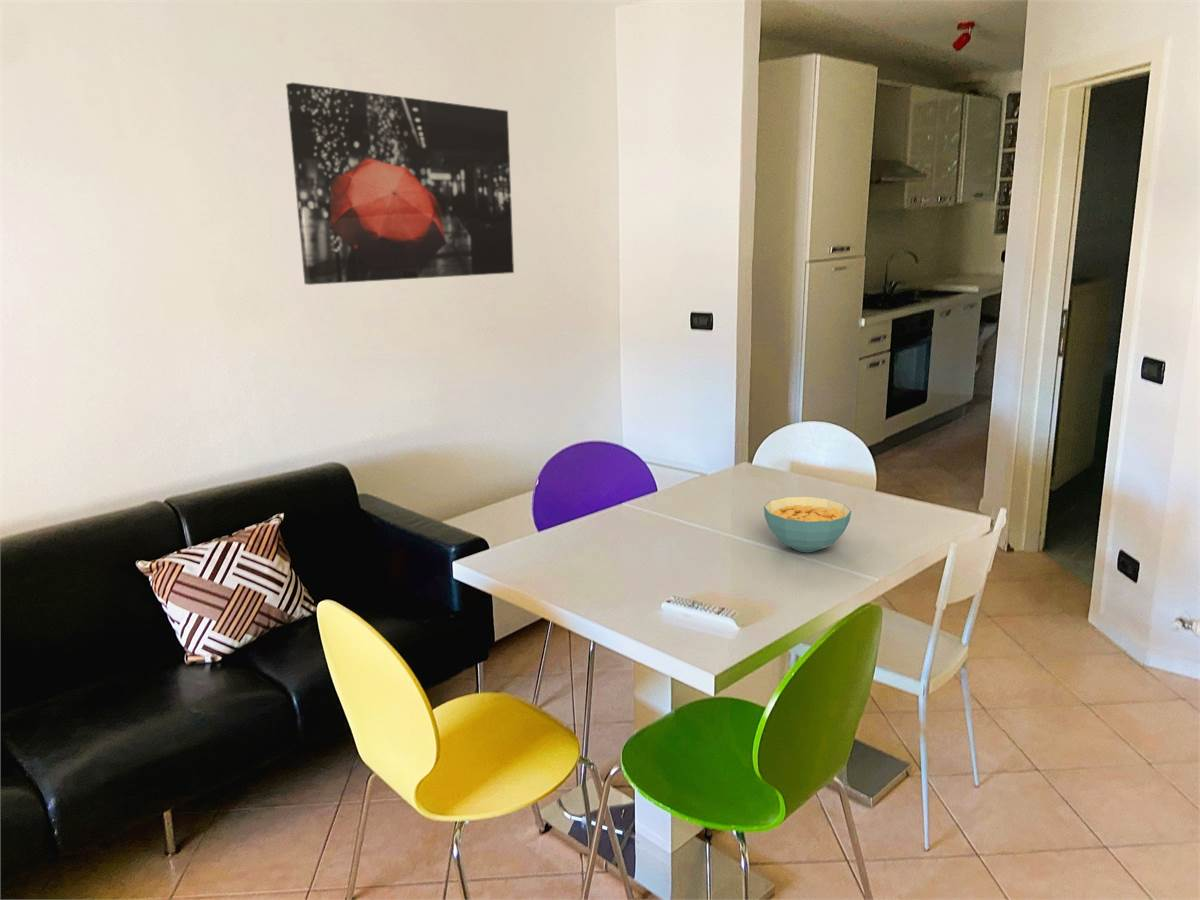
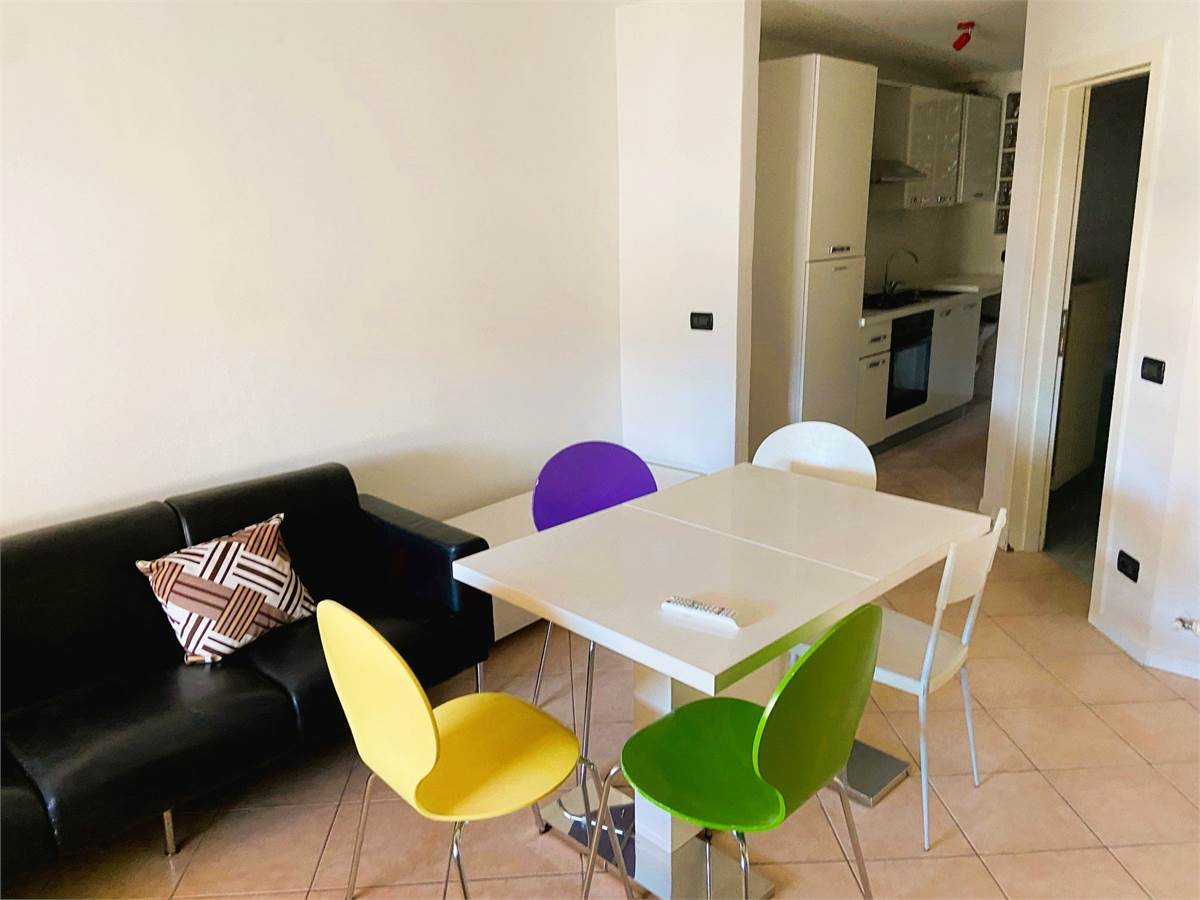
- cereal bowl (806, 528)
- wall art (414, 190)
